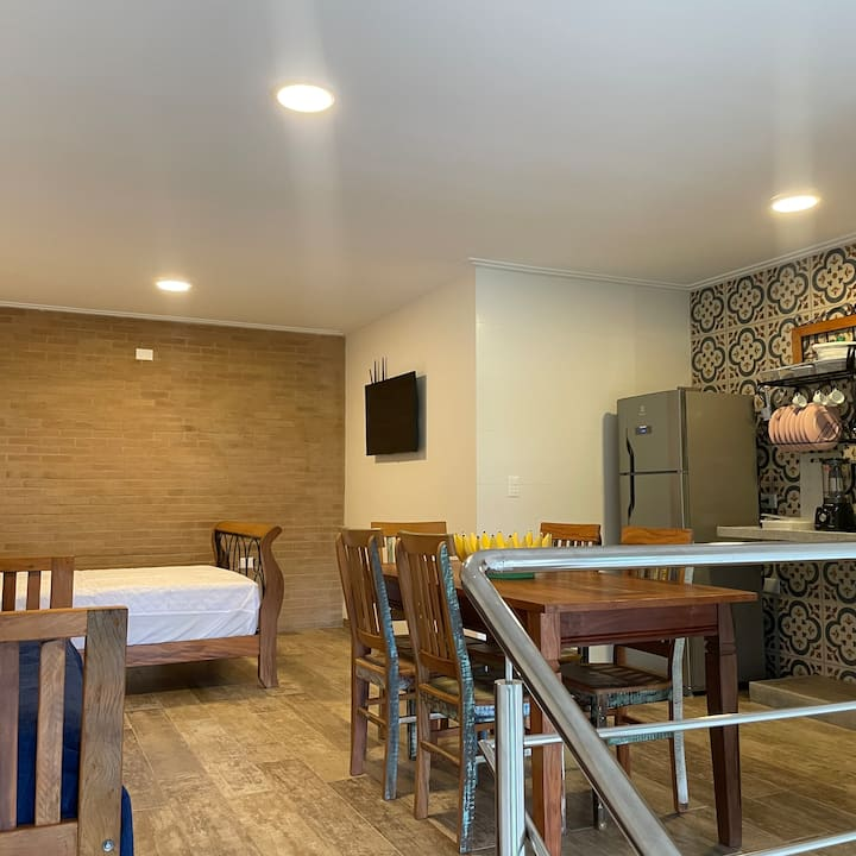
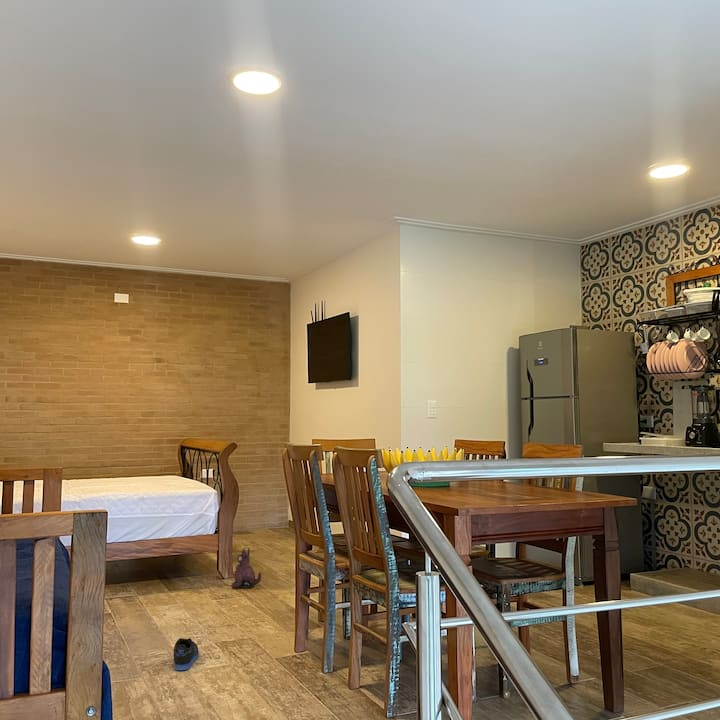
+ plush toy (248, 567)
+ sneaker (186, 647)
